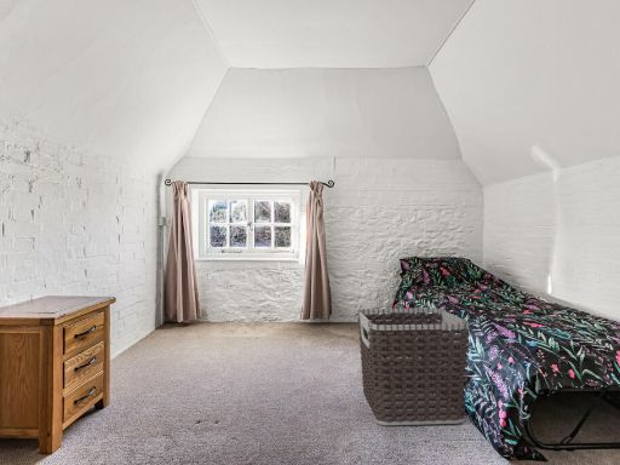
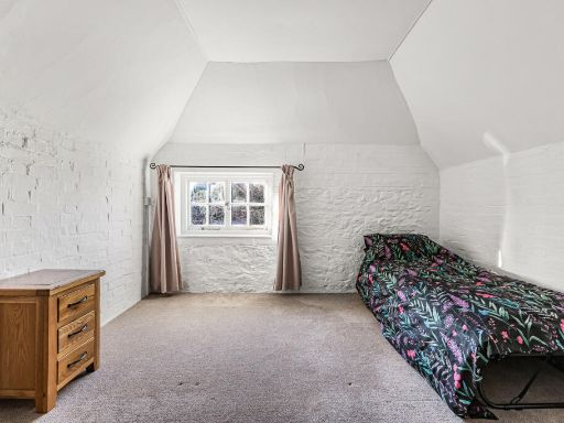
- clothes hamper (408, 361)
